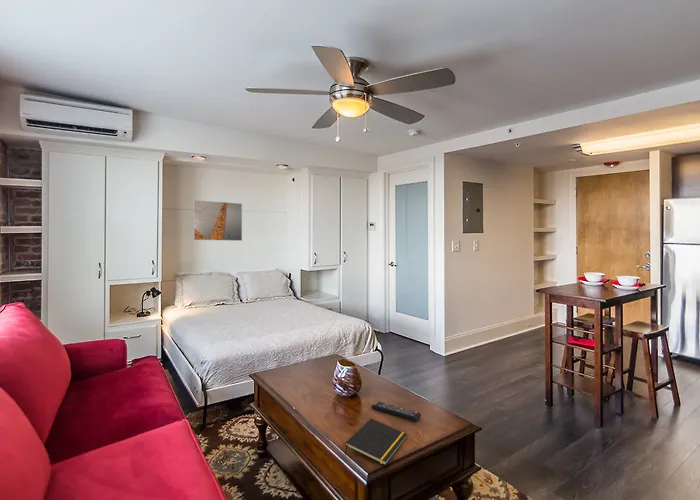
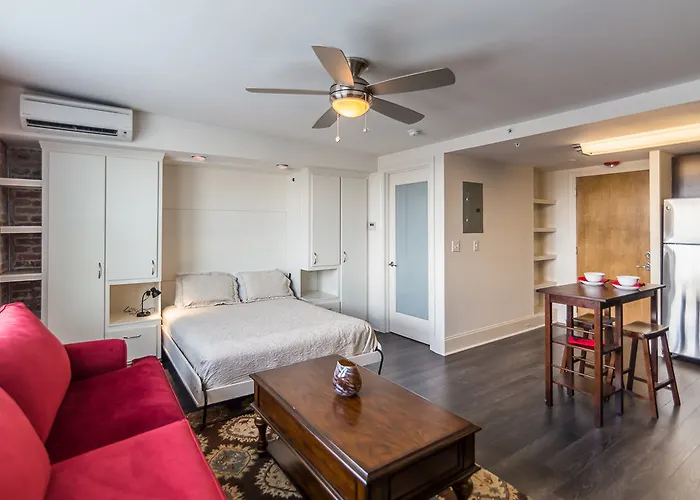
- remote control (395, 410)
- notepad (377, 439)
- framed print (218, 221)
